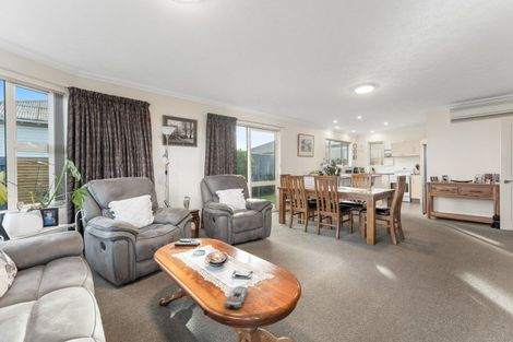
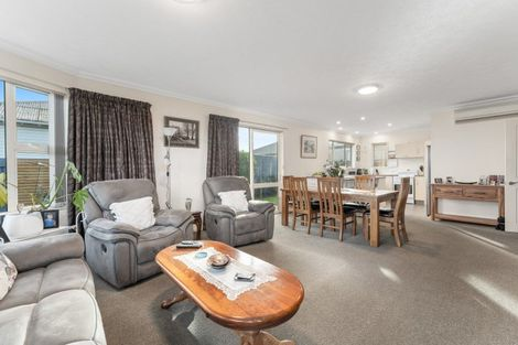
- remote control (237, 296)
